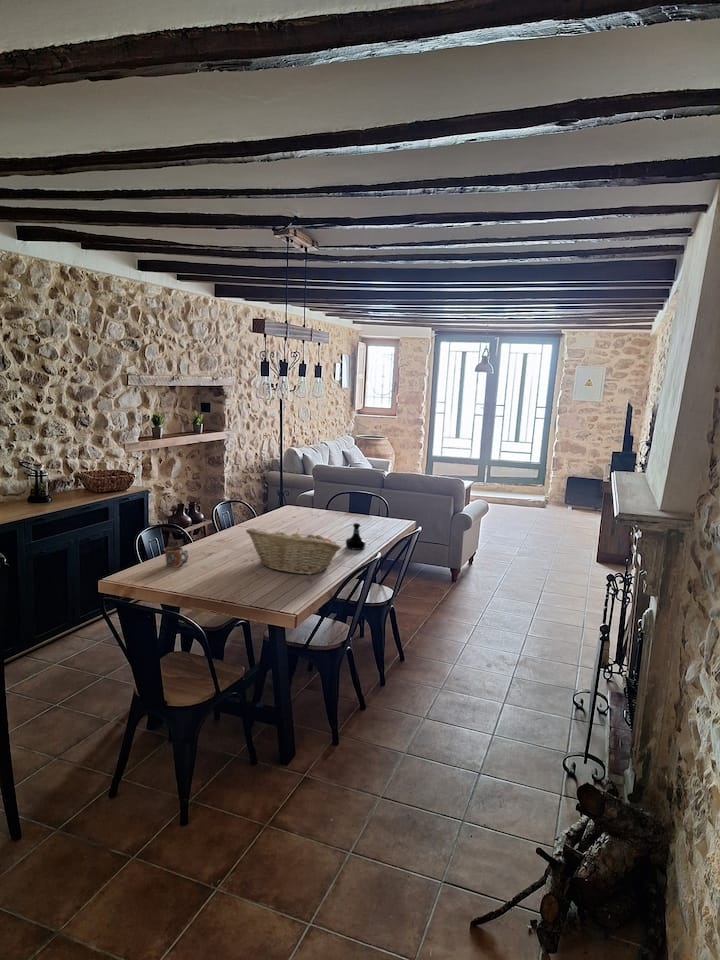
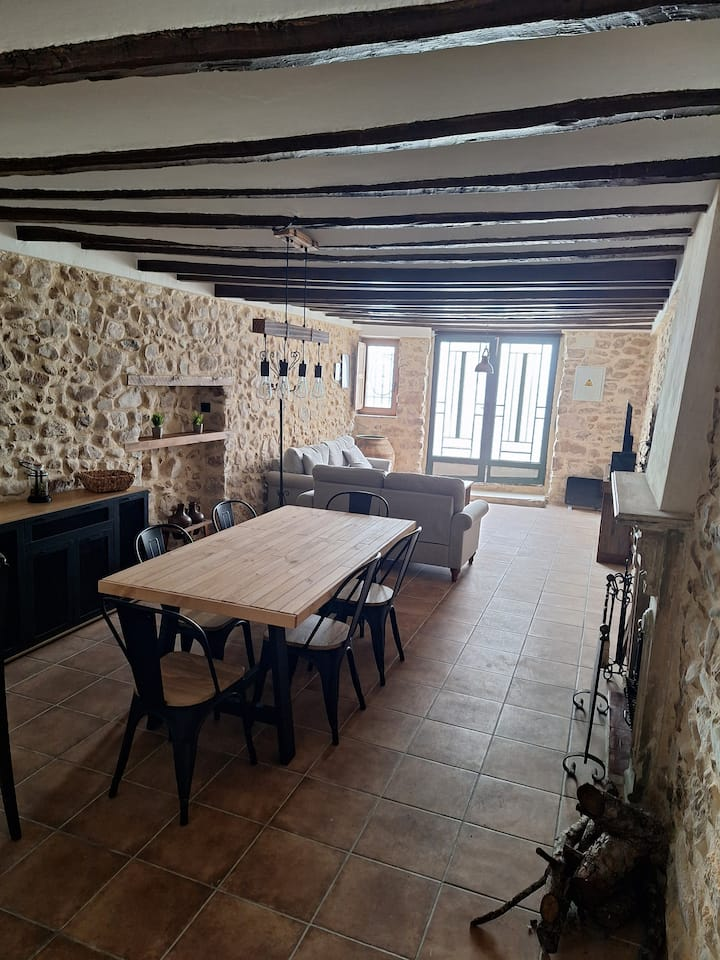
- fruit basket (293, 546)
- tequila bottle (356, 535)
- mug (176, 557)
